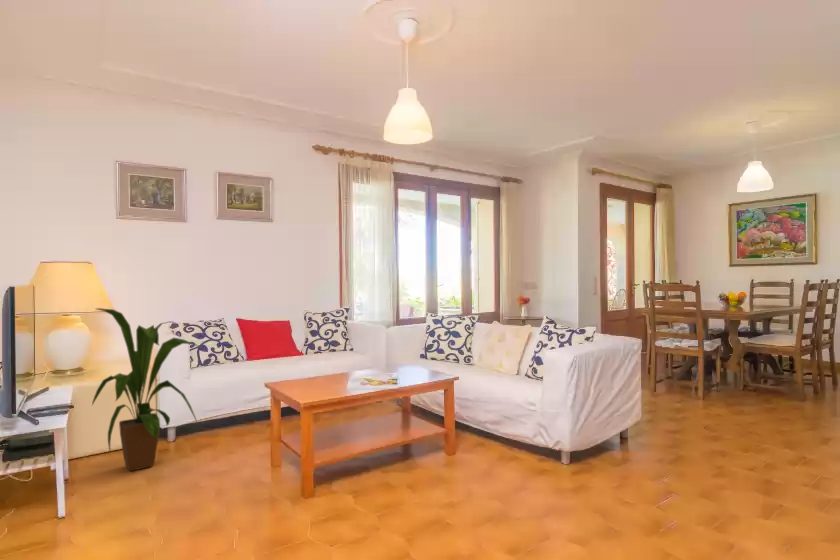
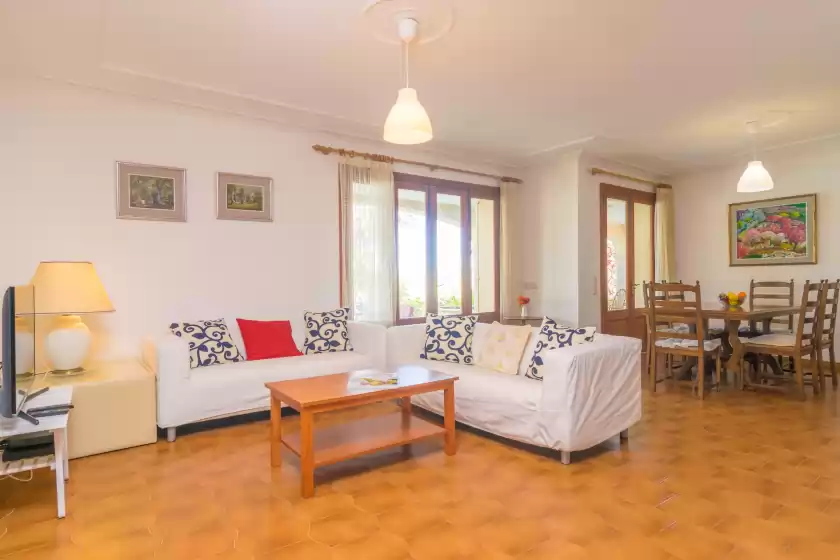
- house plant (156, 386)
